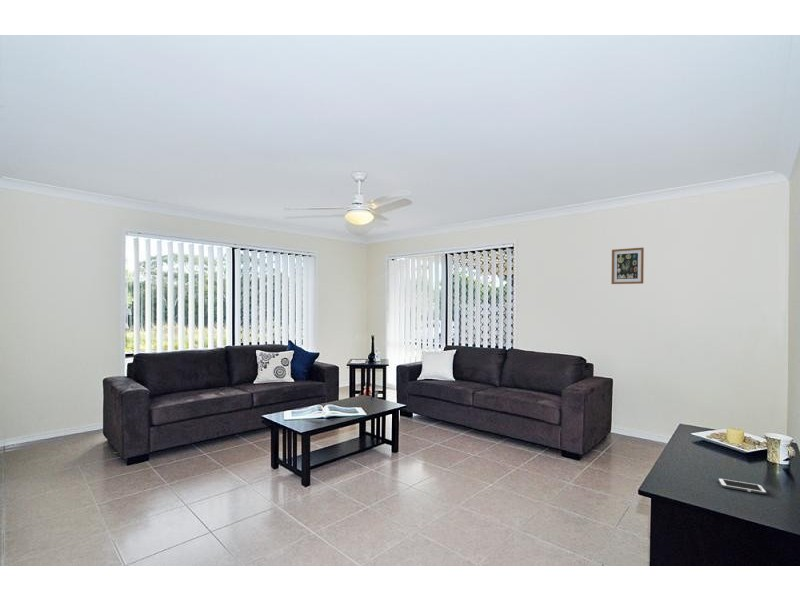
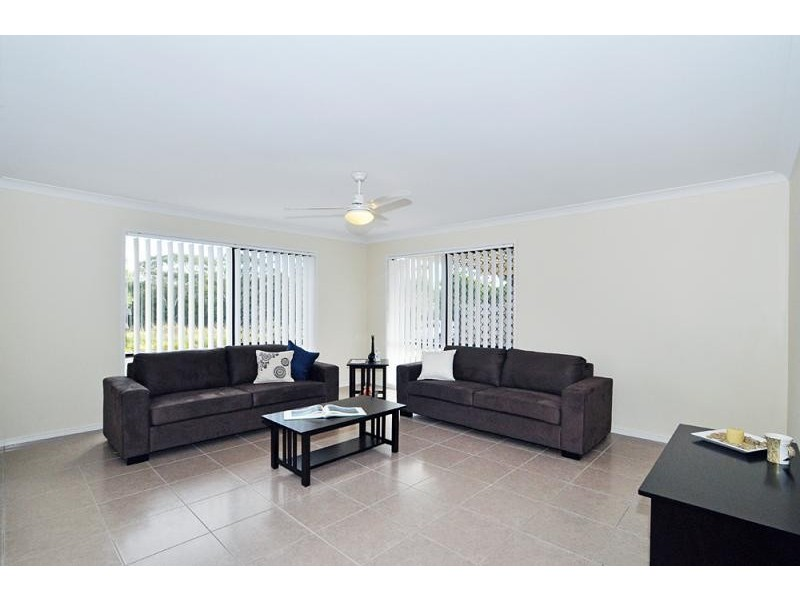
- cell phone (741, 486)
- wall art (627, 266)
